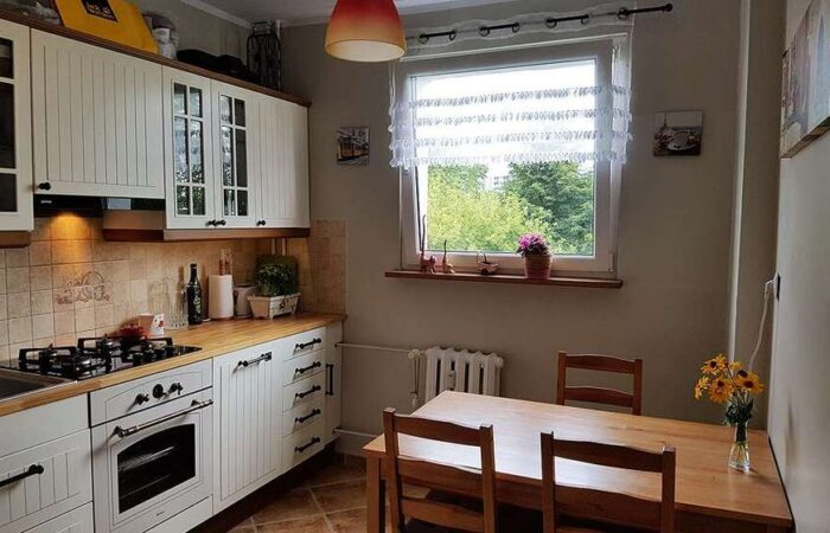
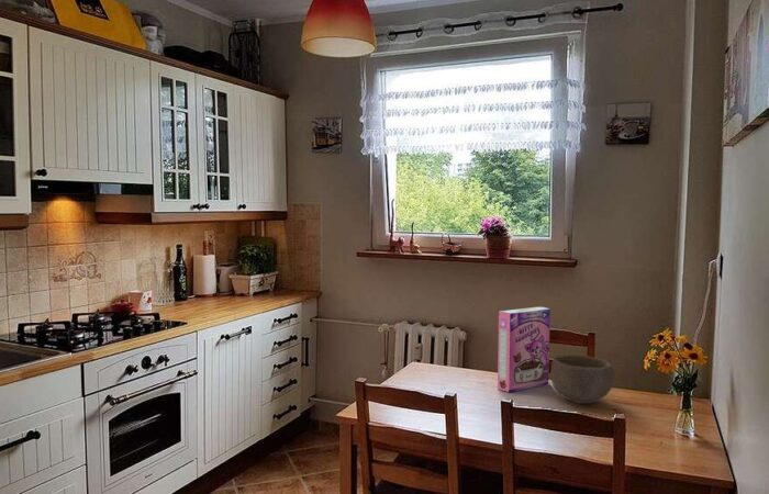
+ cereal box (524, 347)
+ bowl (581, 381)
